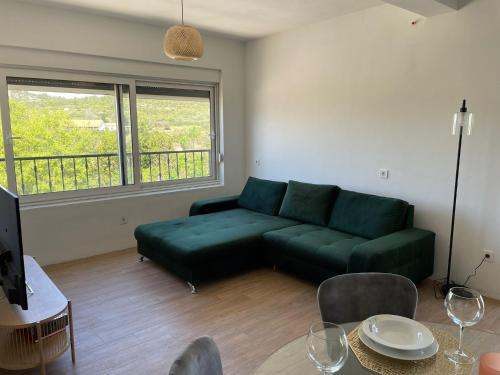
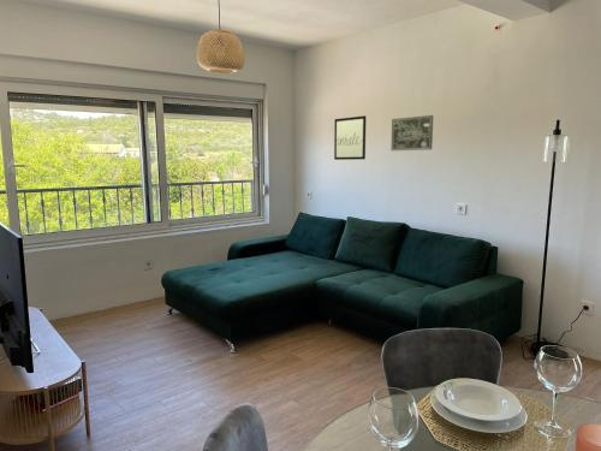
+ wall art (411, 133)
+ wall art (349, 138)
